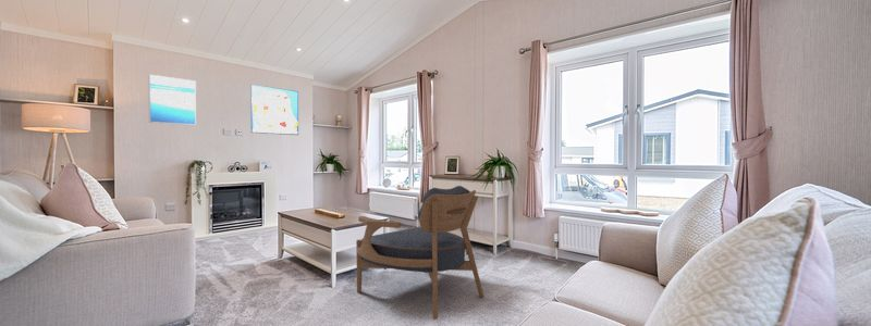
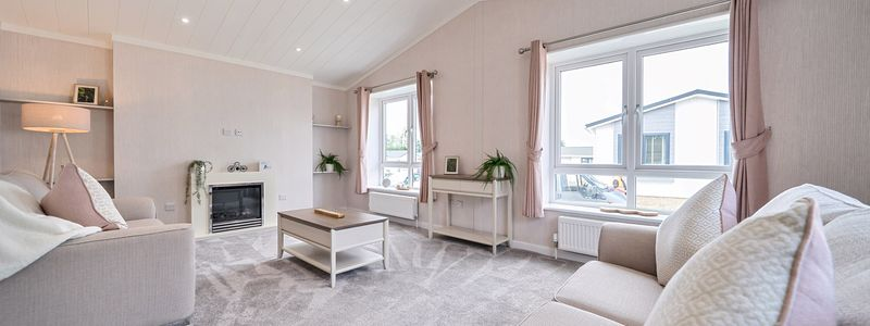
- wall art (275, 111)
- armchair (422, 238)
- wall art (173, 100)
